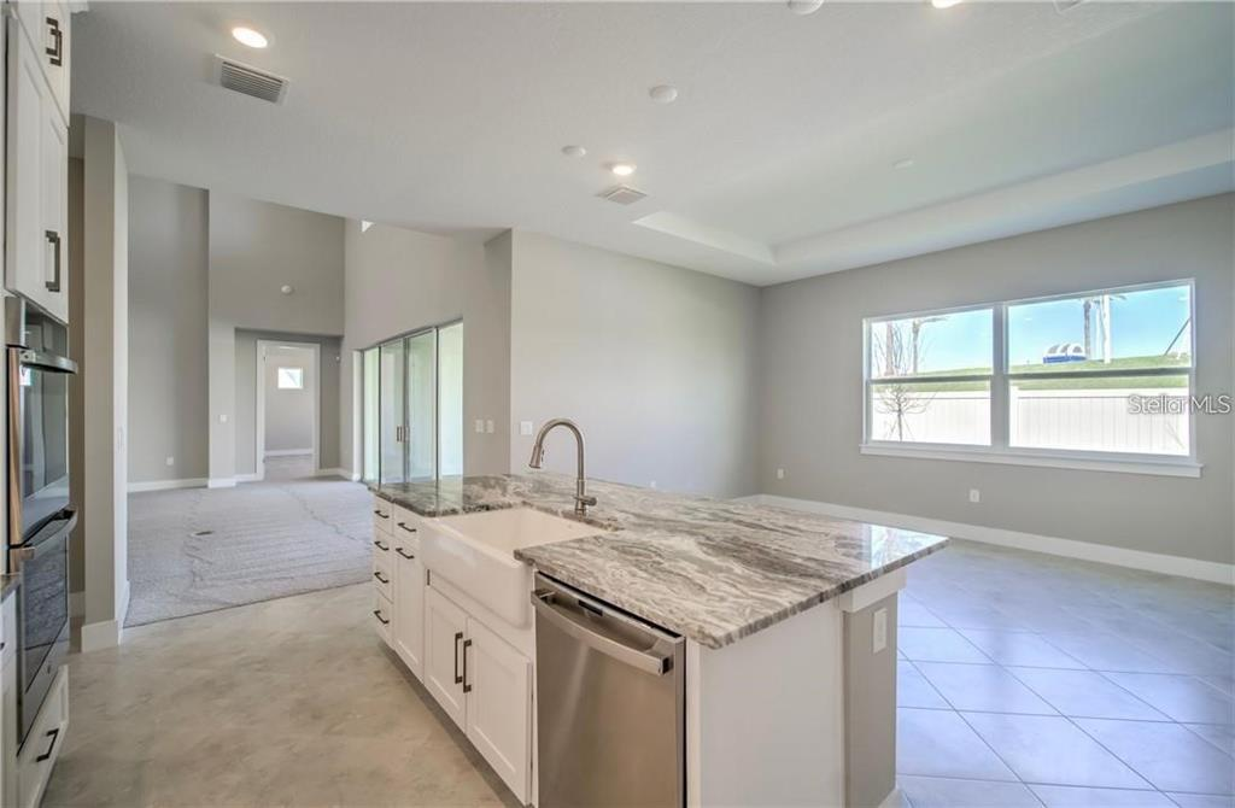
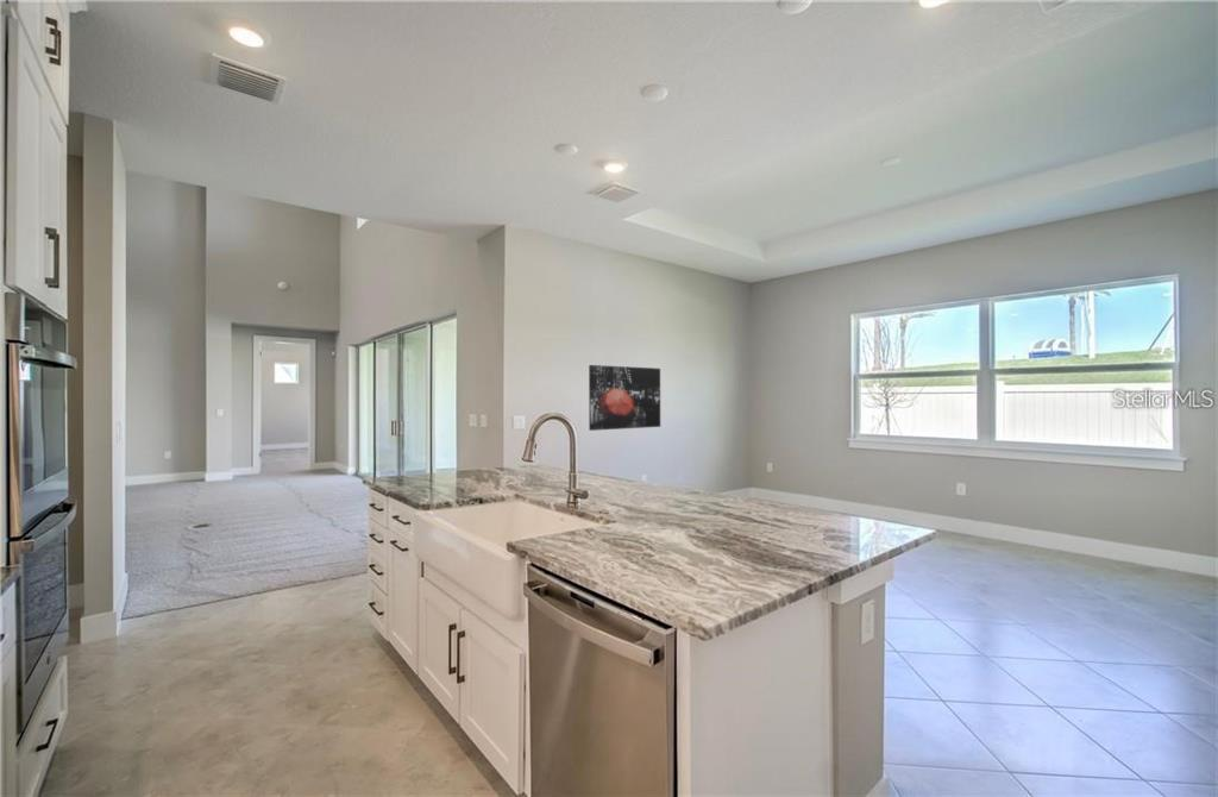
+ wall art (626, 397)
